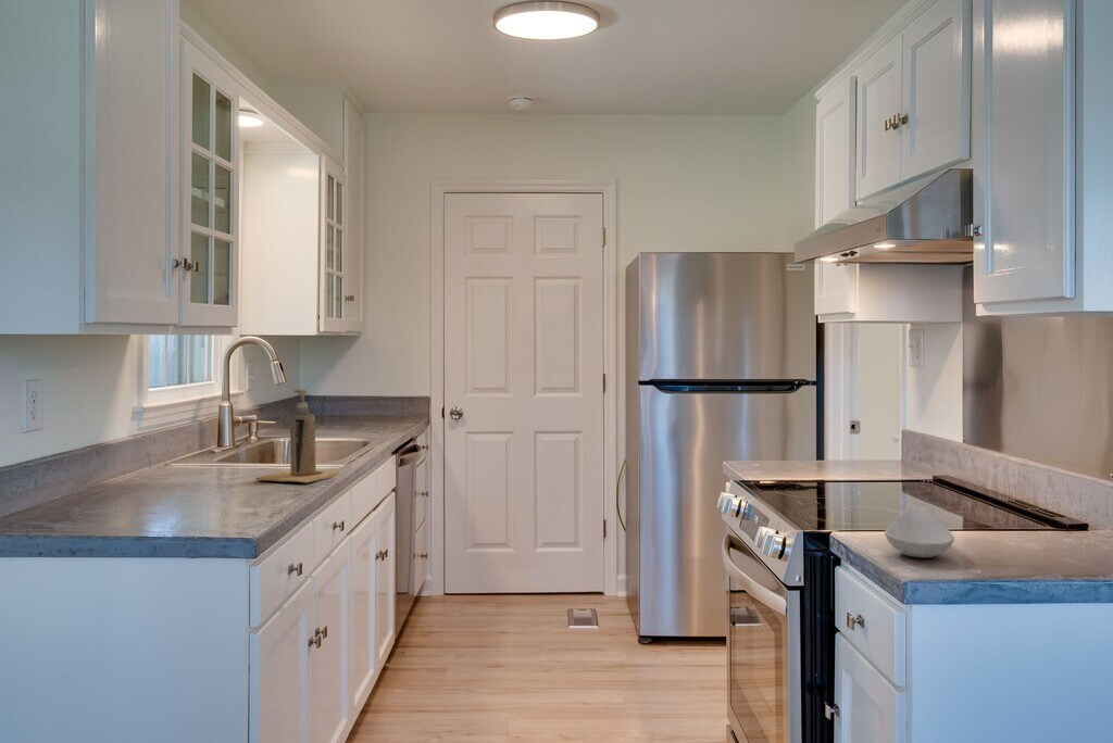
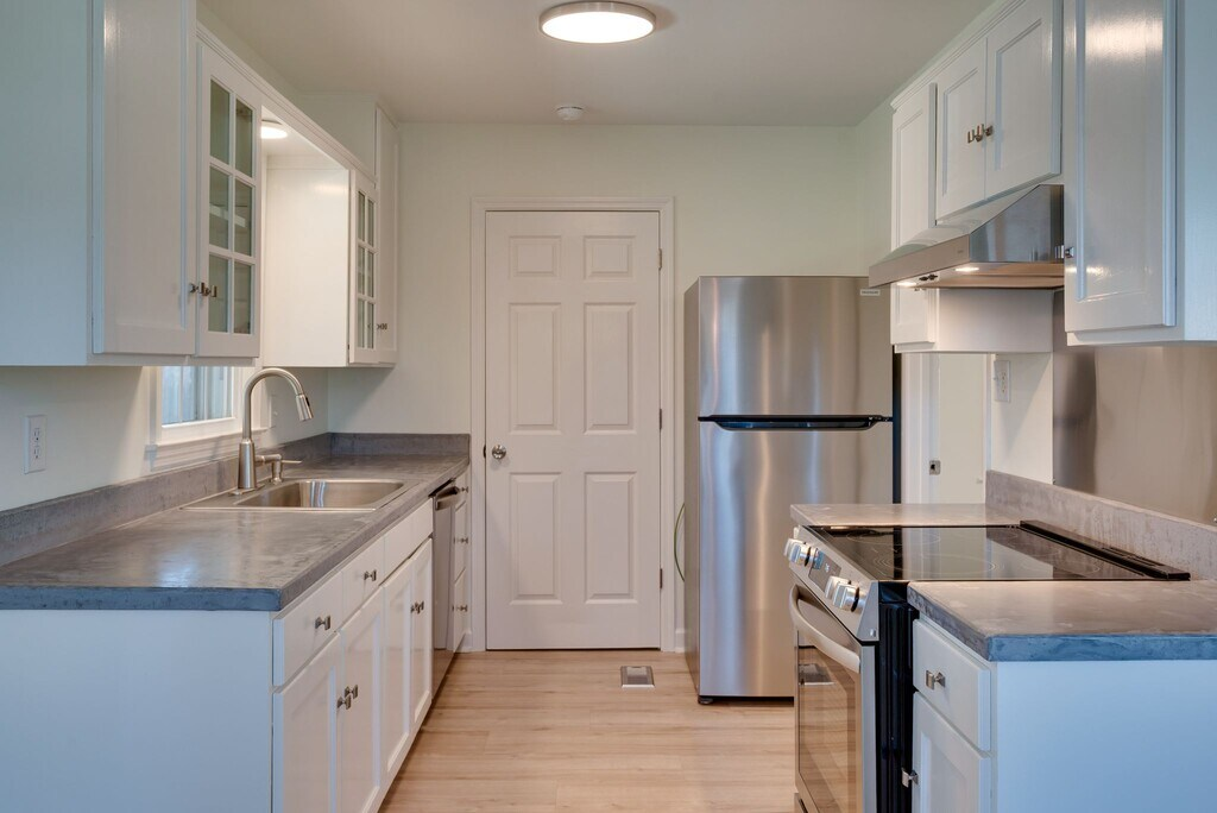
- spoon rest (916, 529)
- soap dispenser (298, 432)
